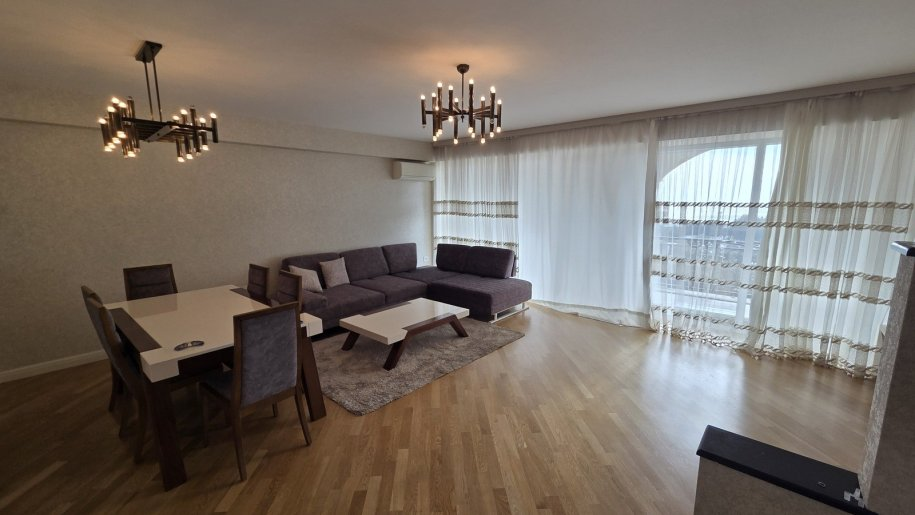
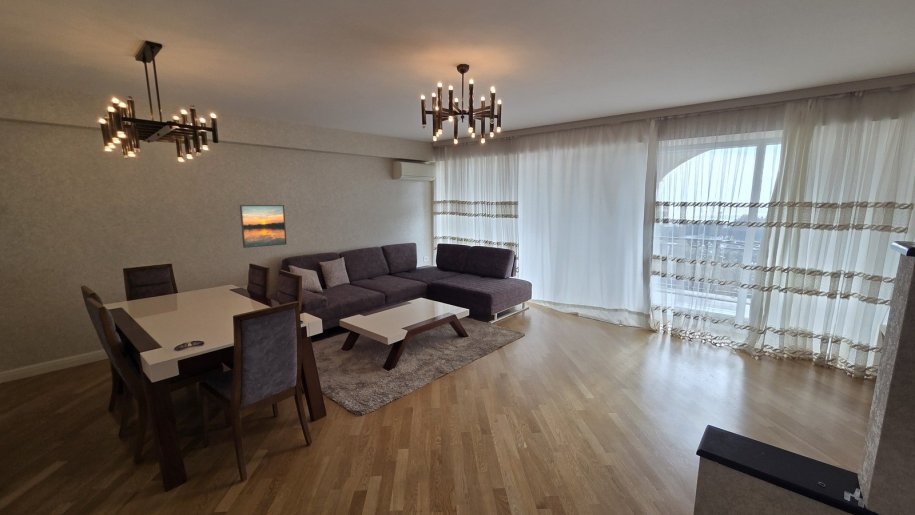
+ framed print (264, 225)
